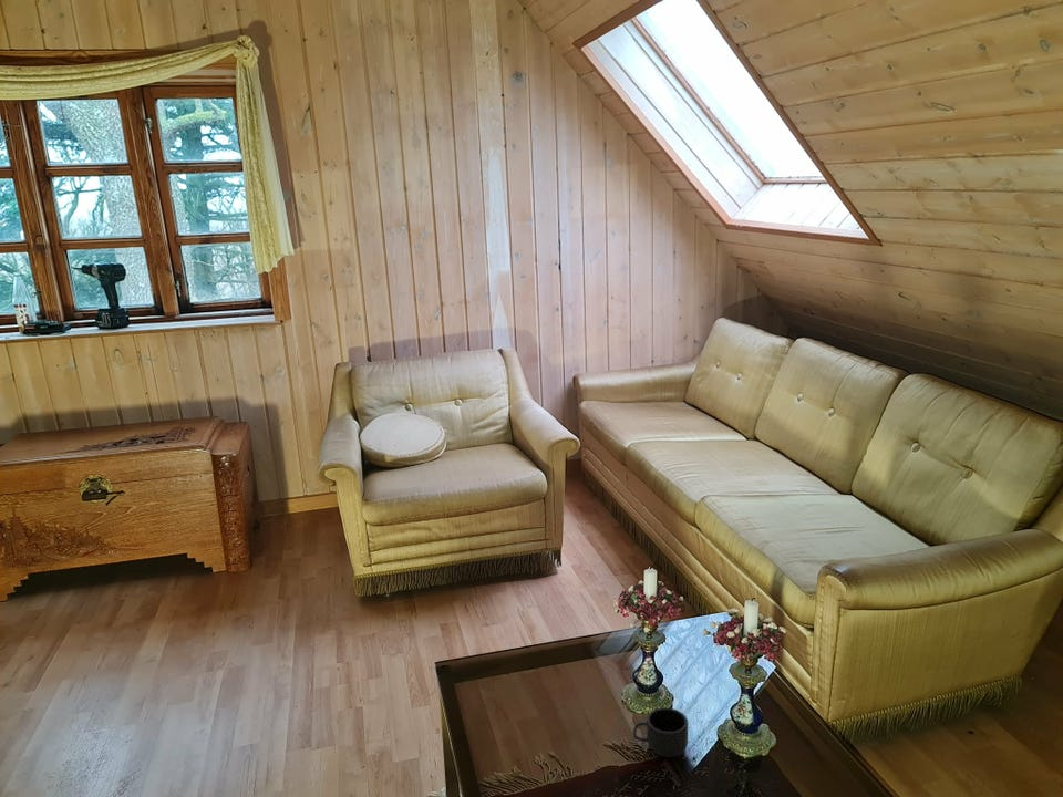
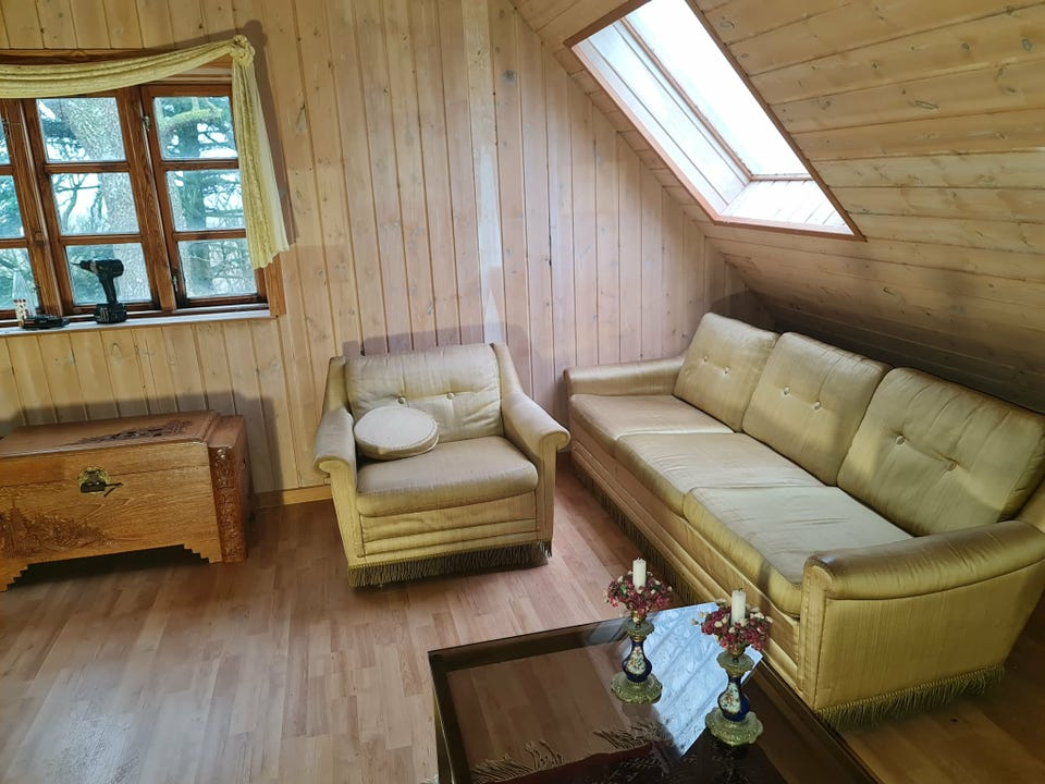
- mug (660, 733)
